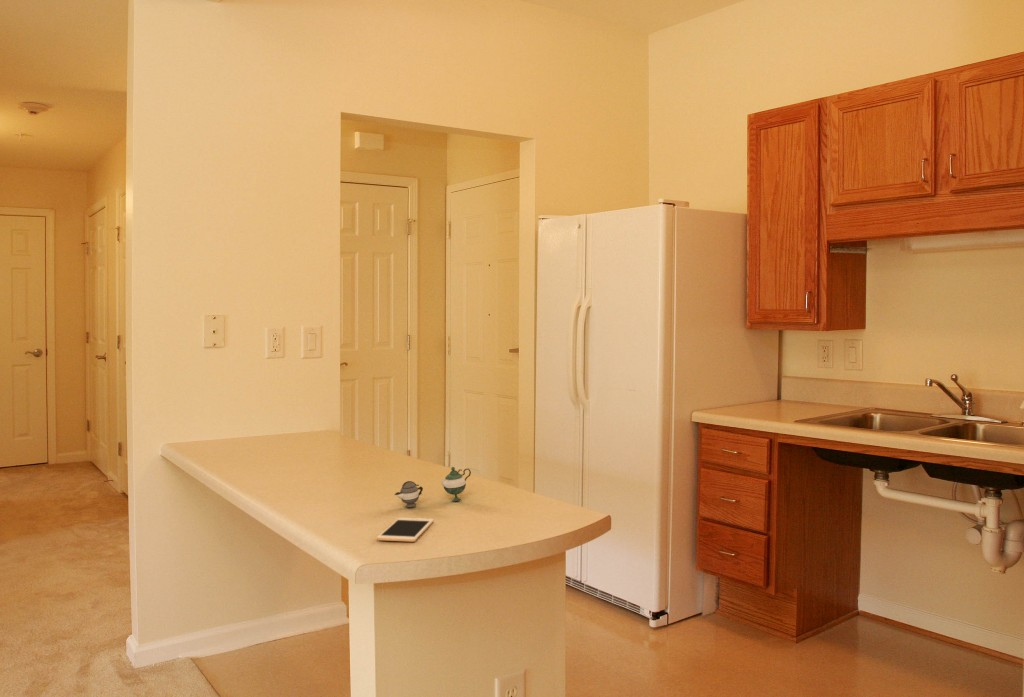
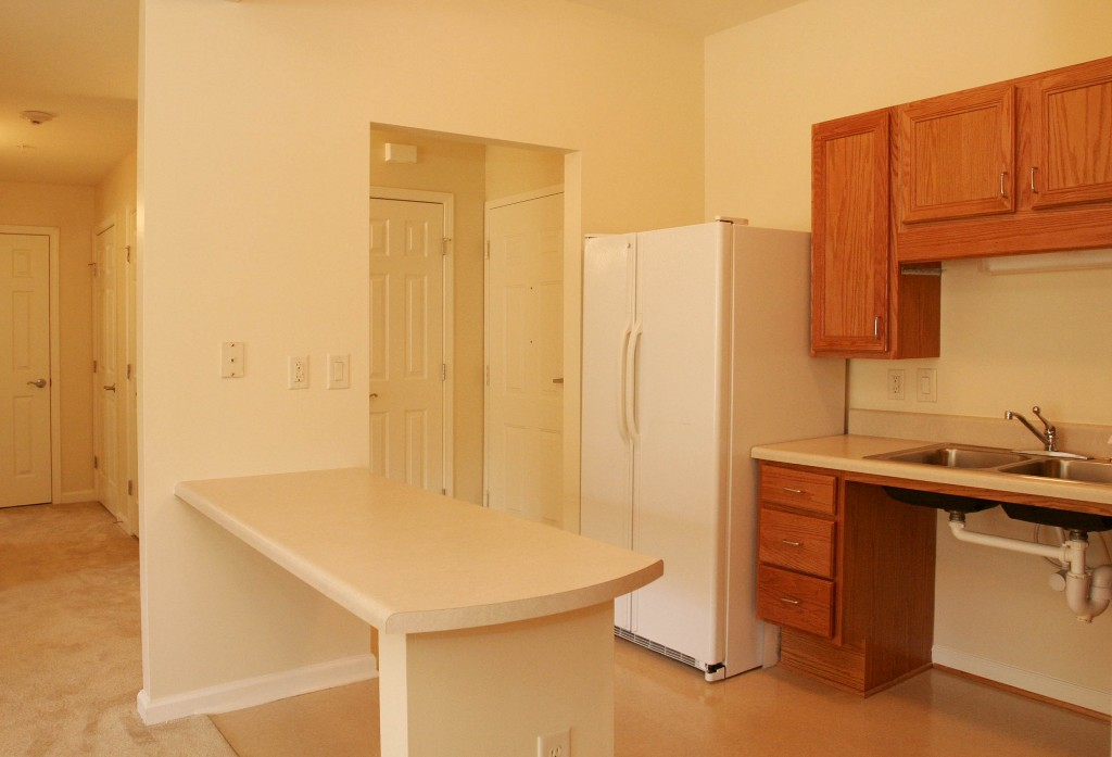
- teapot (442, 485)
- cell phone (406, 529)
